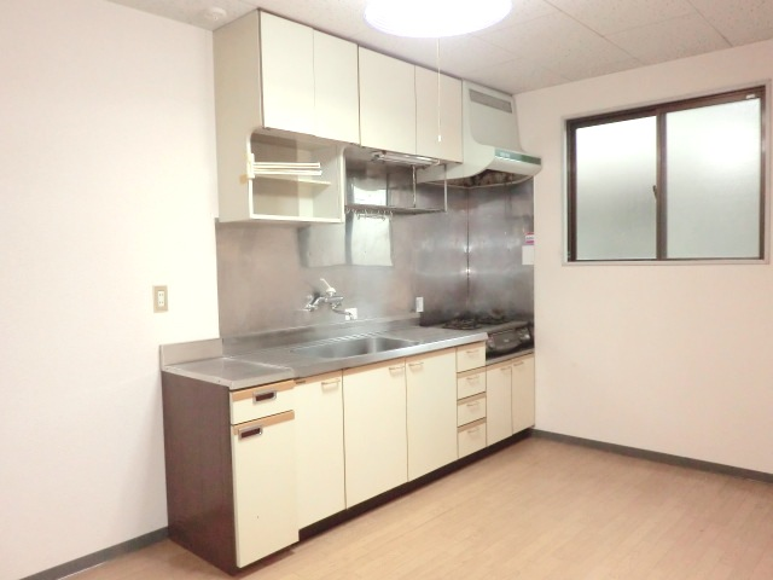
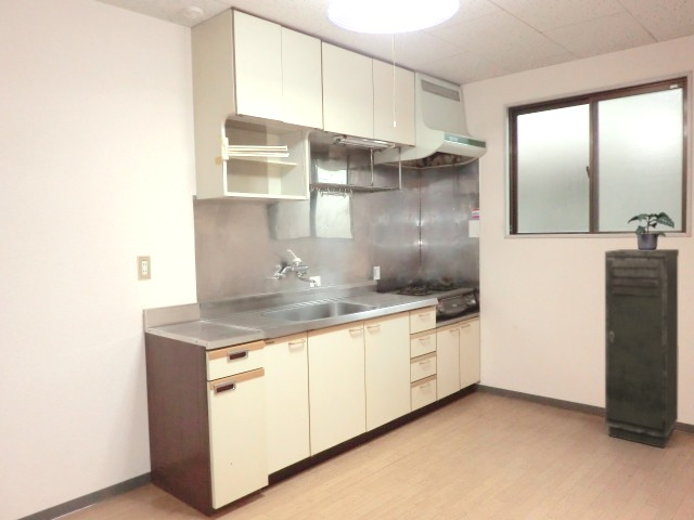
+ potted plant (647, 231)
+ storage cabinet (641, 342)
